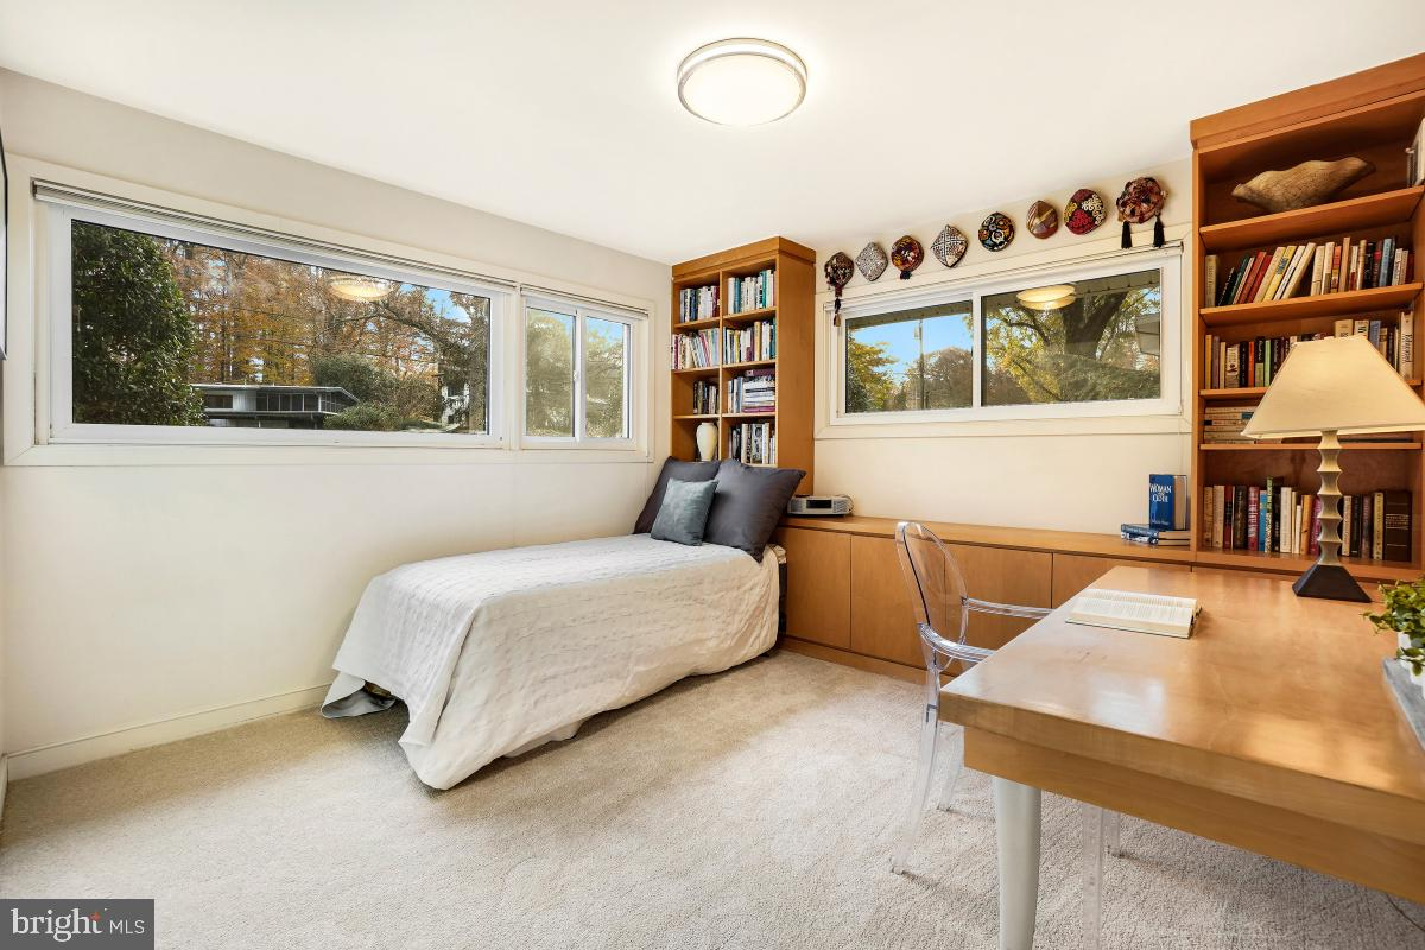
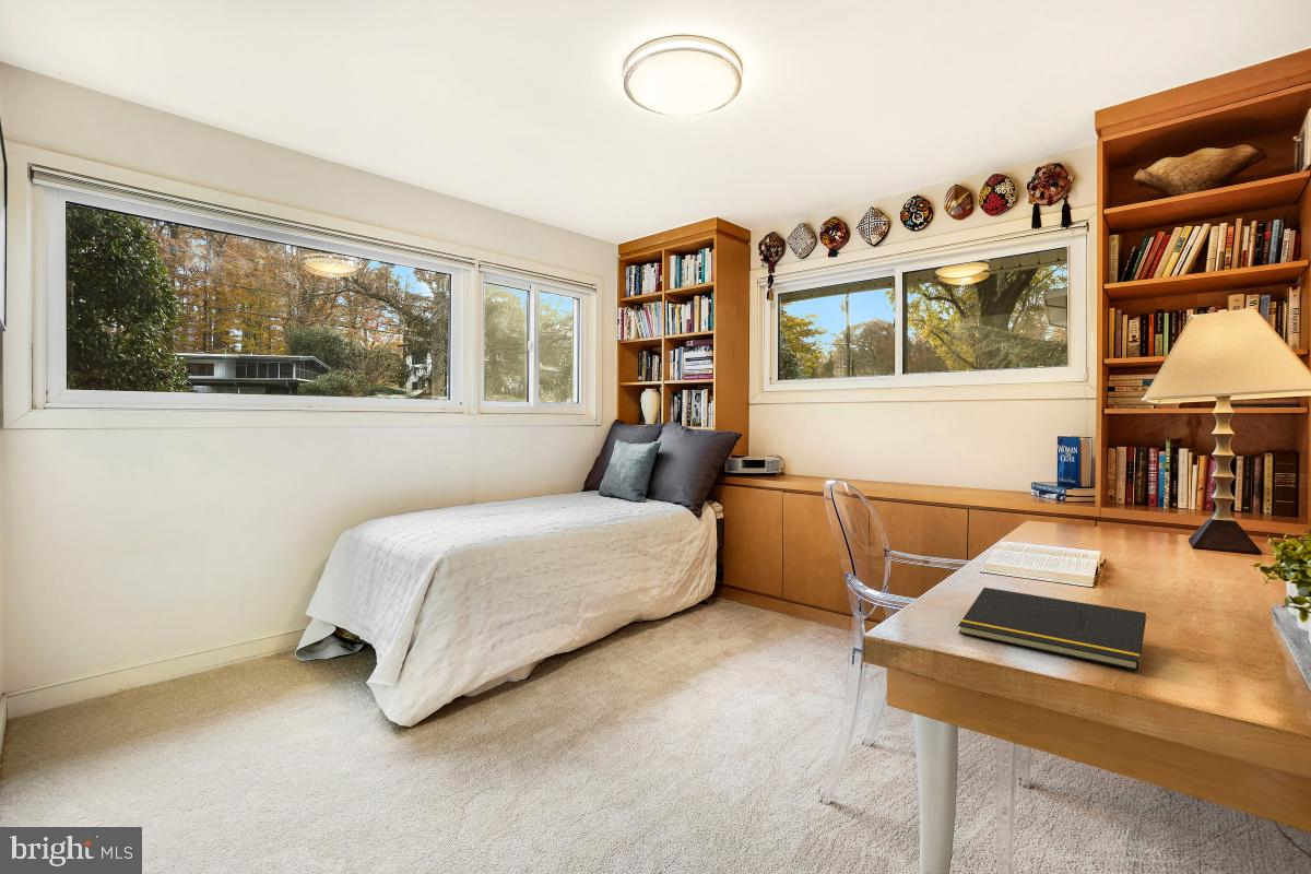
+ notepad (1050, 623)
